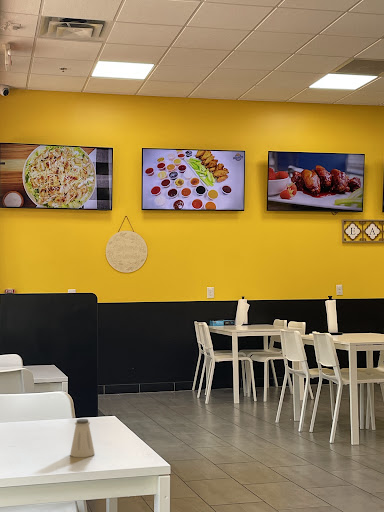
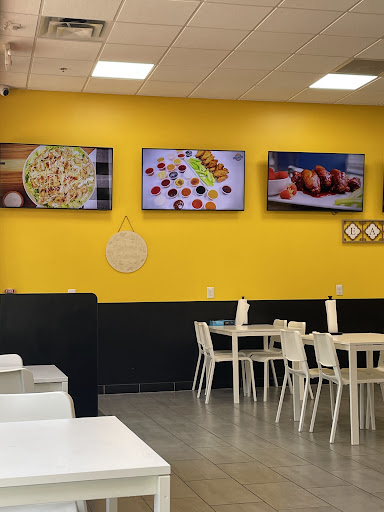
- saltshaker (82, 437)
